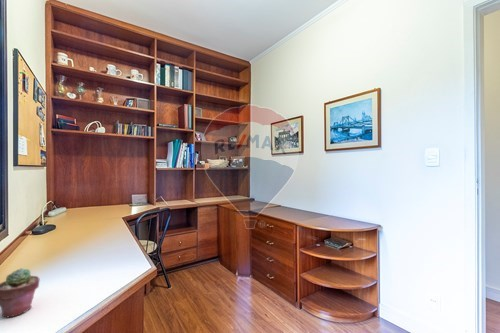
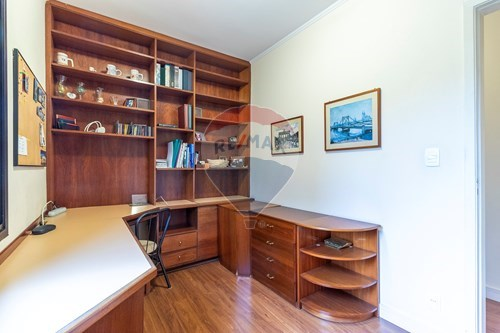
- potted succulent (18, 290)
